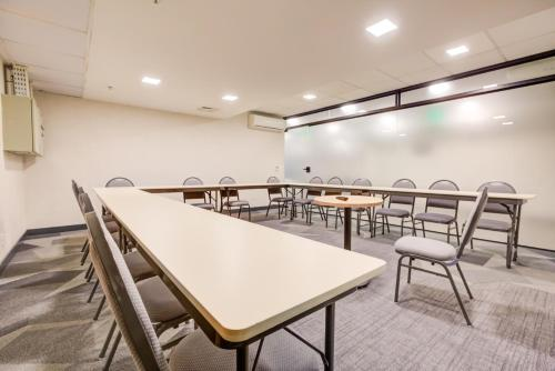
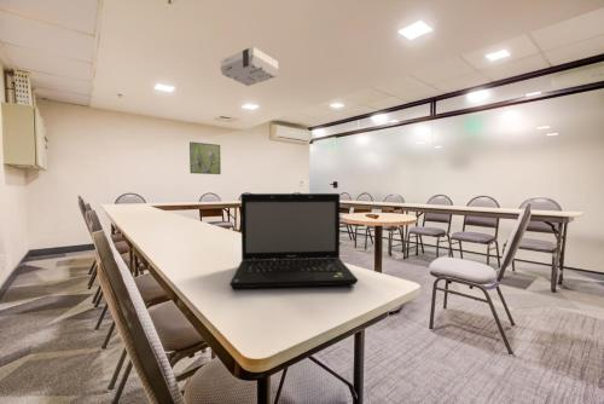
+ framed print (205, 158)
+ projector (249, 68)
+ laptop (292, 235)
